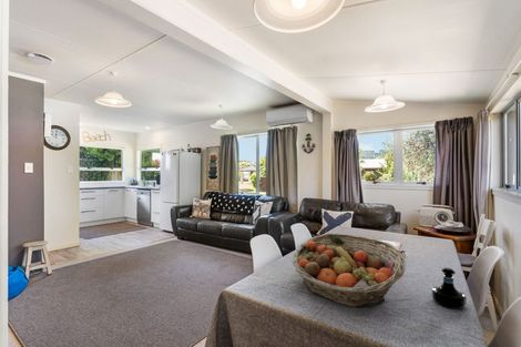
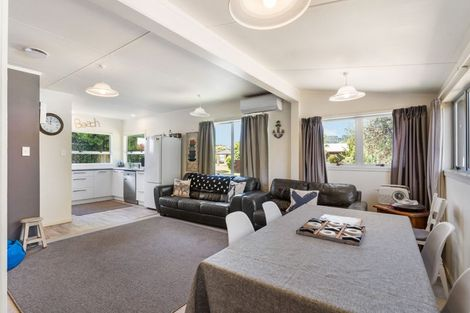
- tequila bottle (448, 285)
- fruit basket (344, 265)
